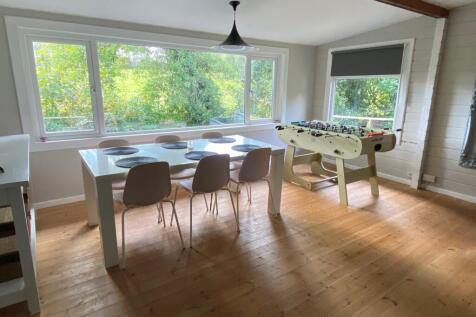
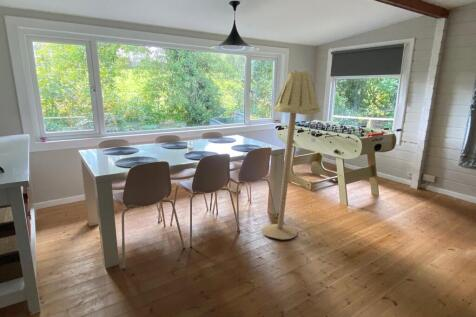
+ floor lamp (290, 157)
